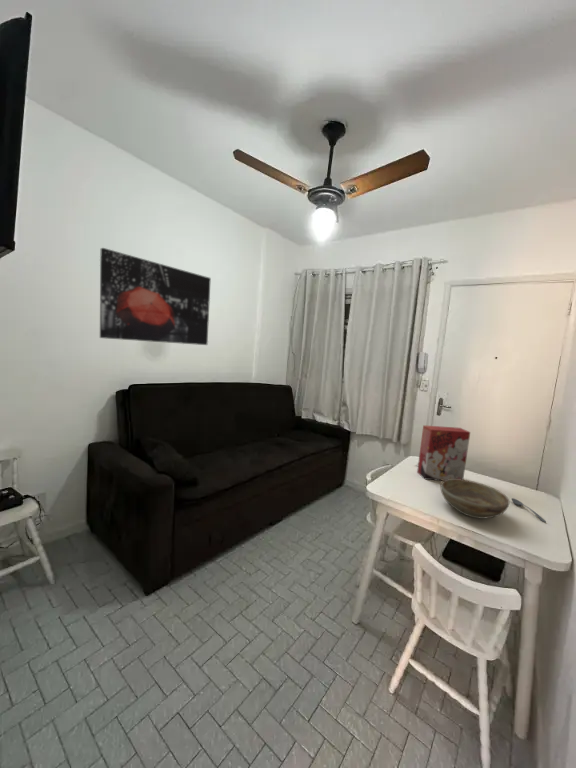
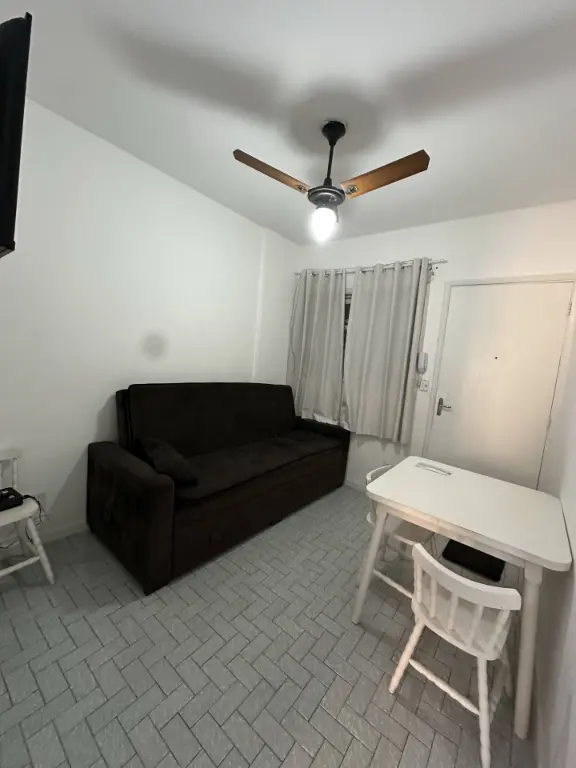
- cereal box (442, 453)
- bowl (472, 500)
- wall art (162, 304)
- soupspoon (528, 508)
